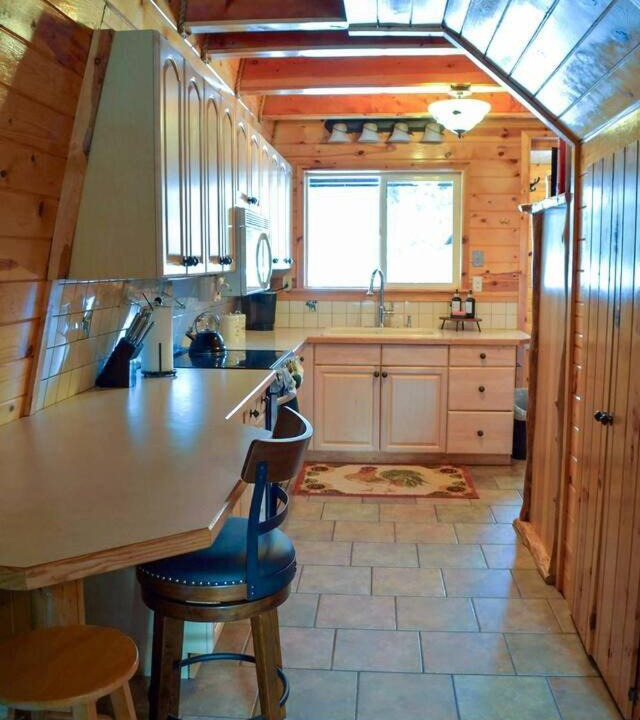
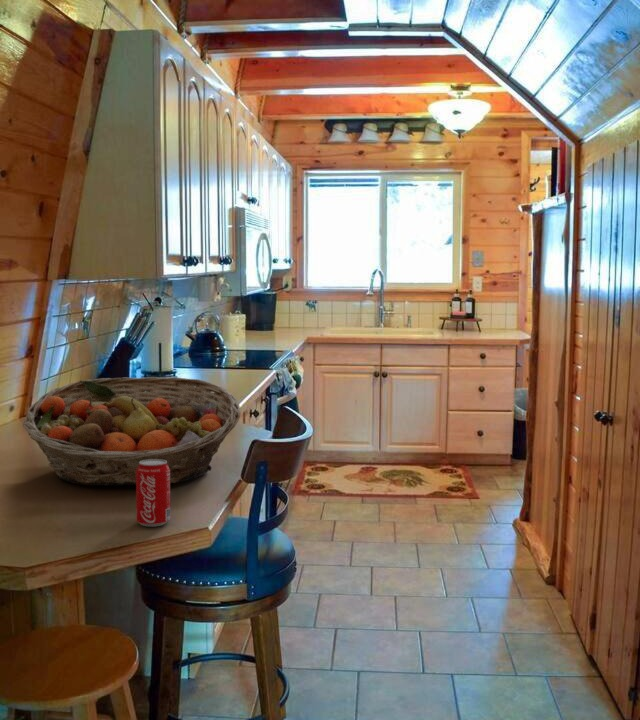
+ beverage can (153, 492)
+ fruit basket (135, 427)
